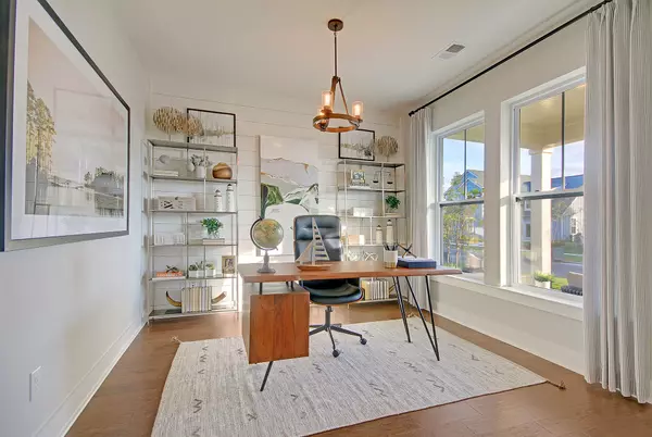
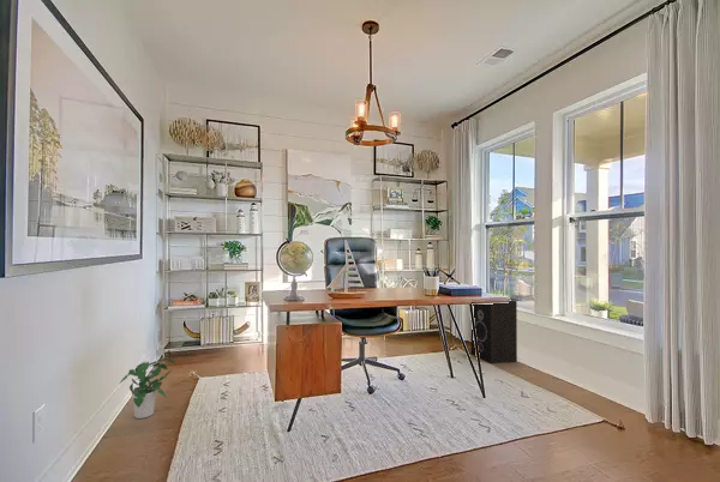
+ potted plant (149, 386)
+ speaker (493, 327)
